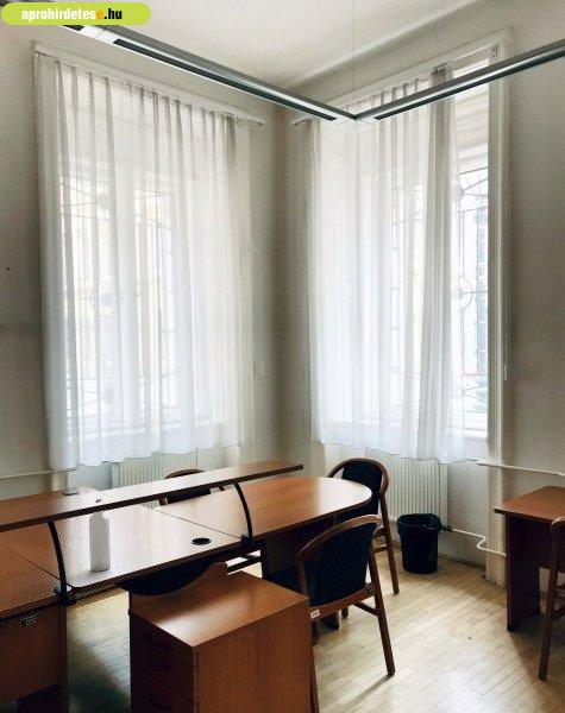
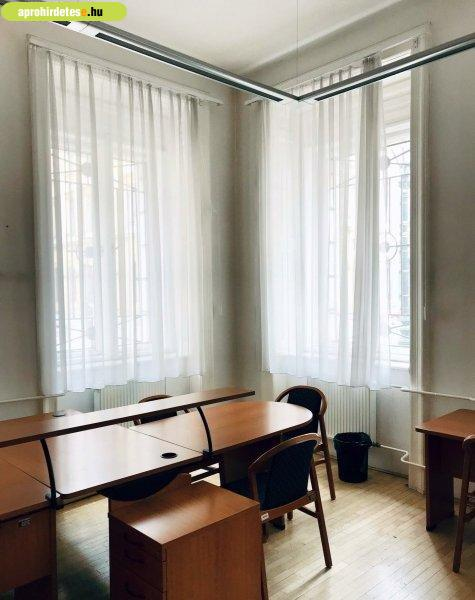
- water bottle (99, 534)
